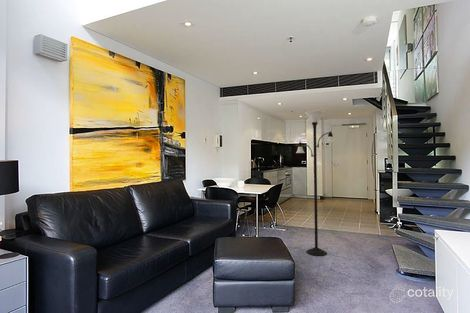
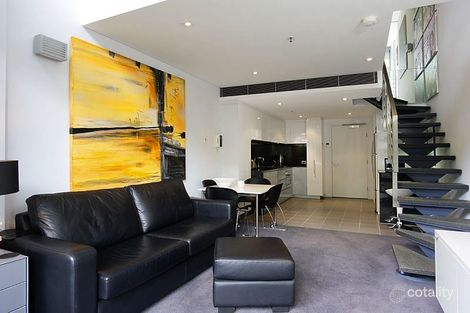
- floor lamp (315, 182)
